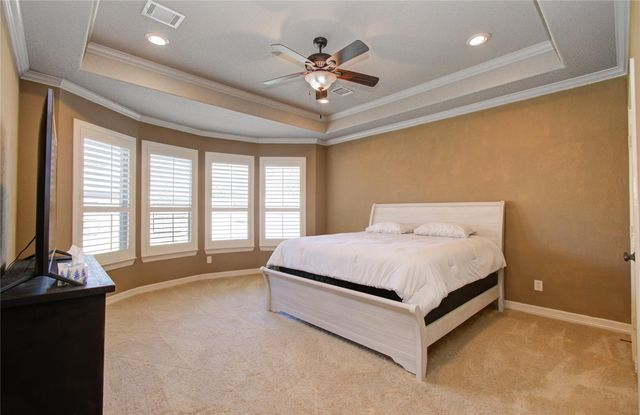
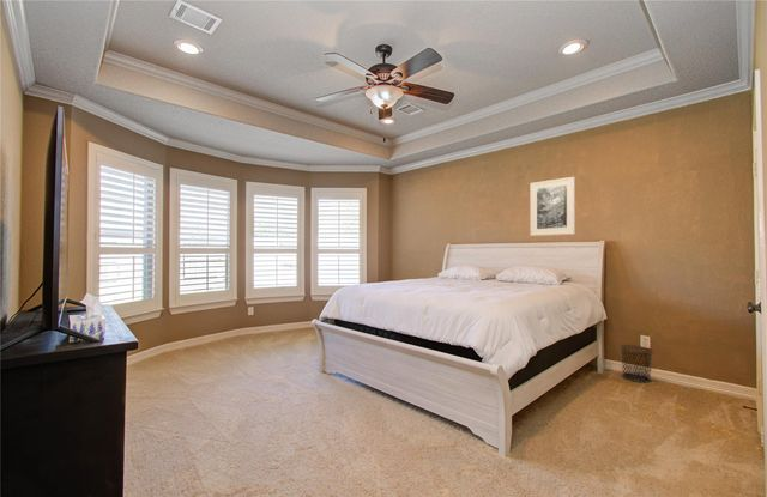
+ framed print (551, 207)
+ waste bin (635, 363)
